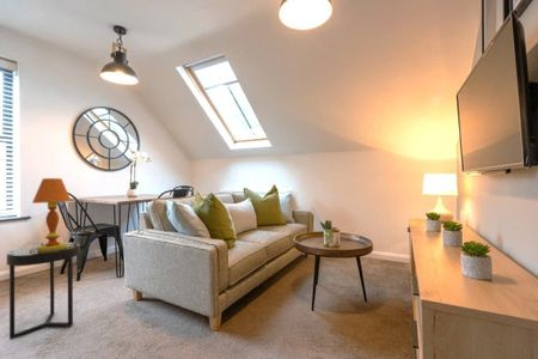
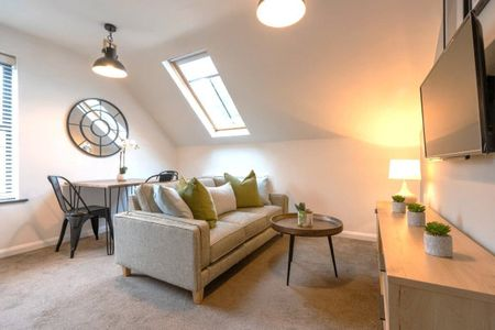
- side table (50, 286)
- table lamp (48, 213)
